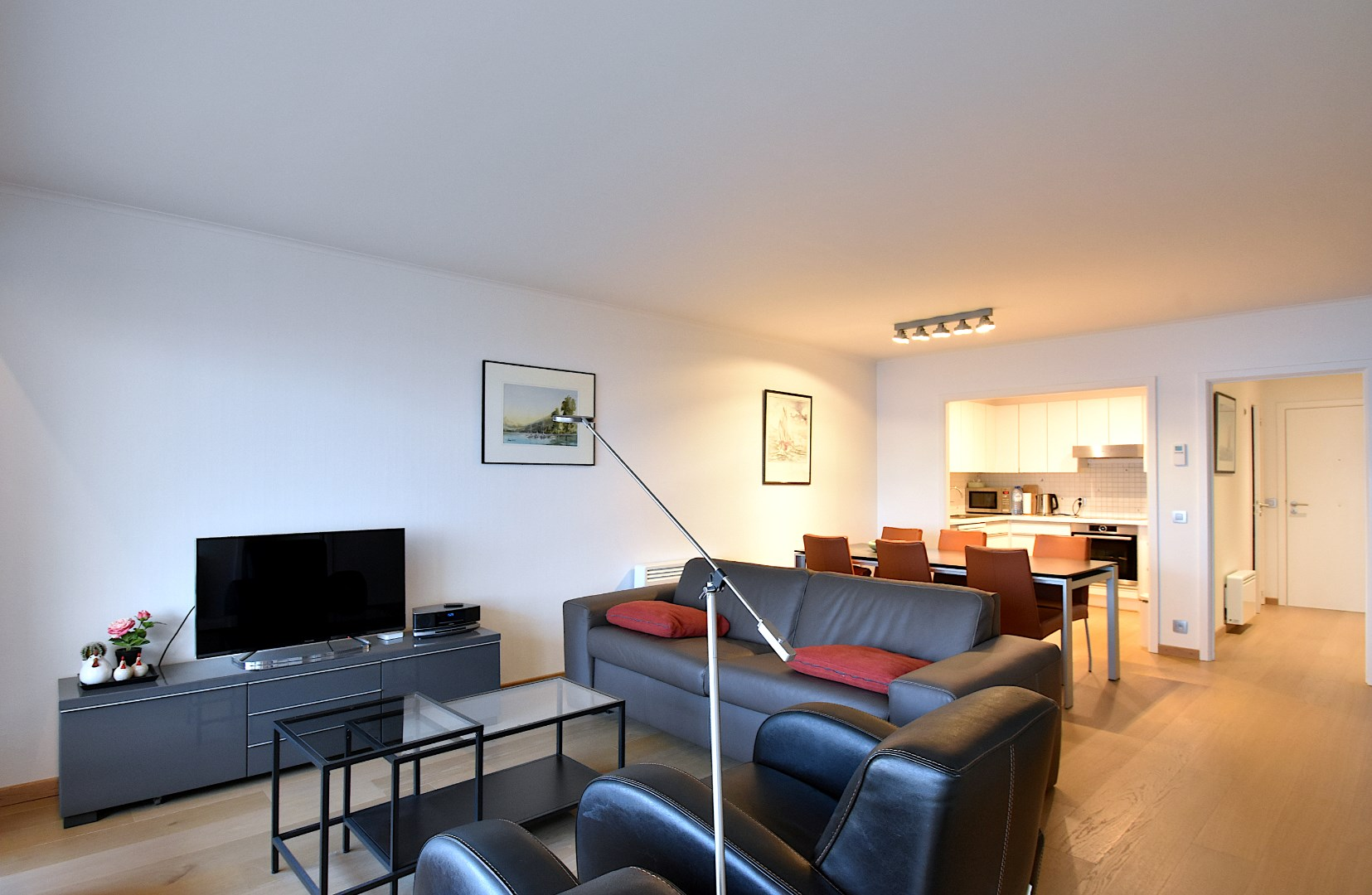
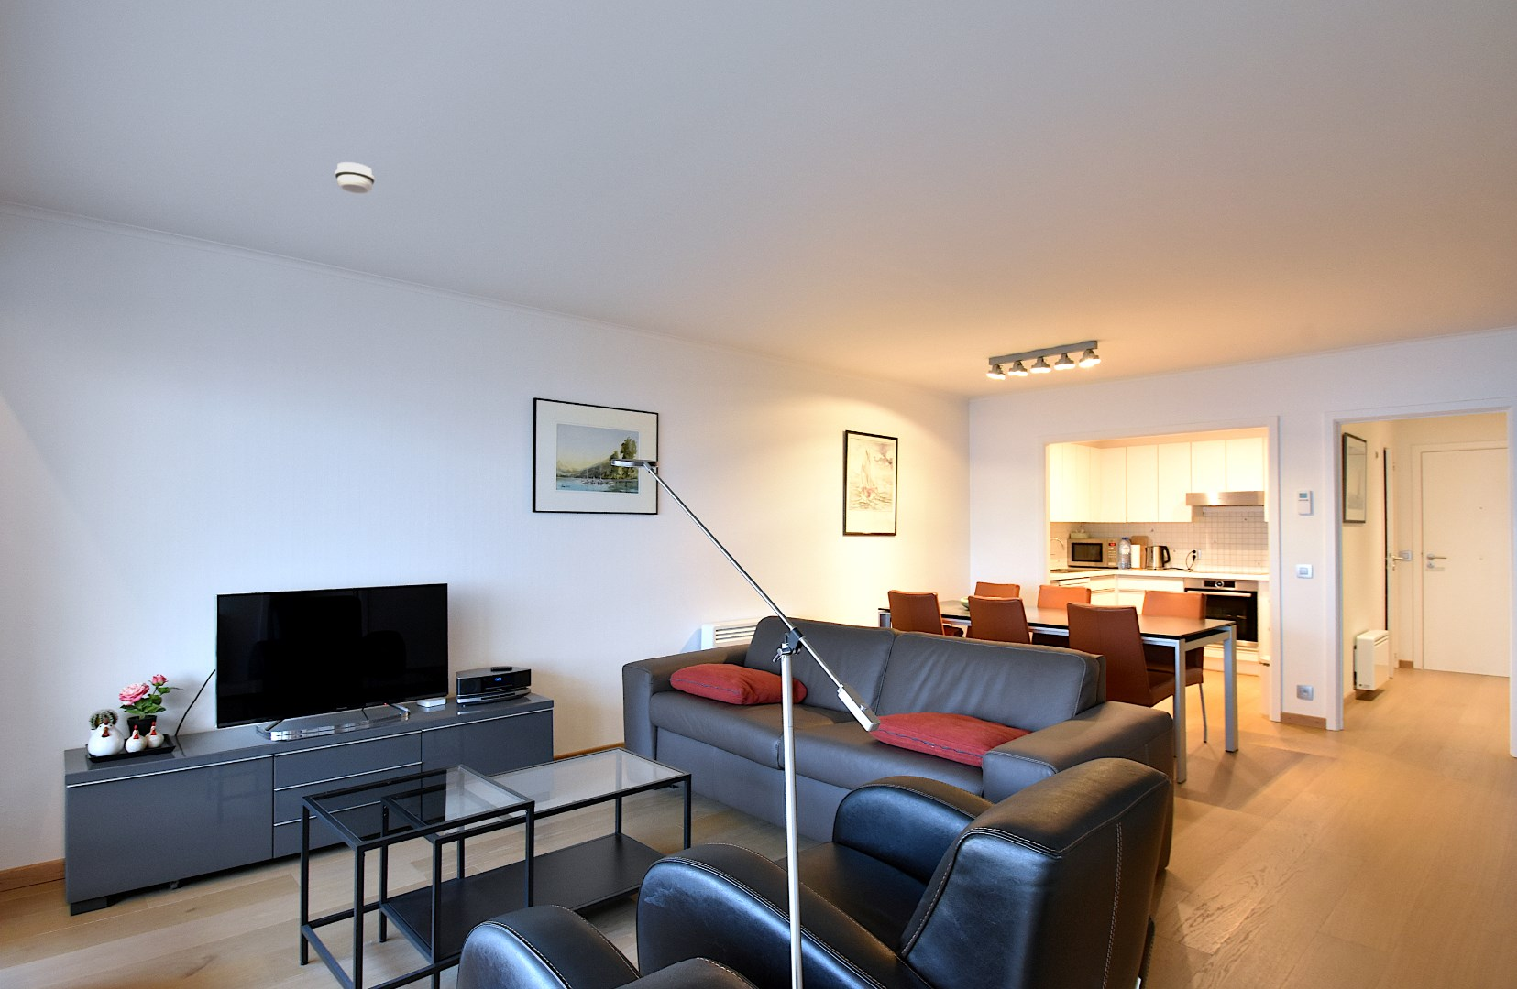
+ smoke detector (355, 179)
